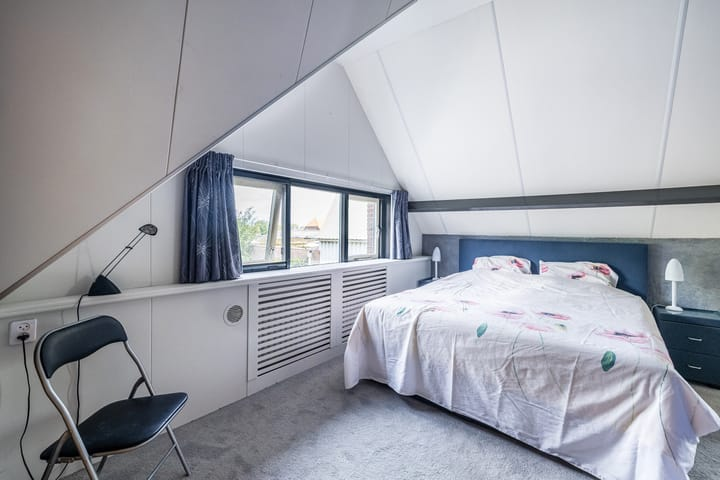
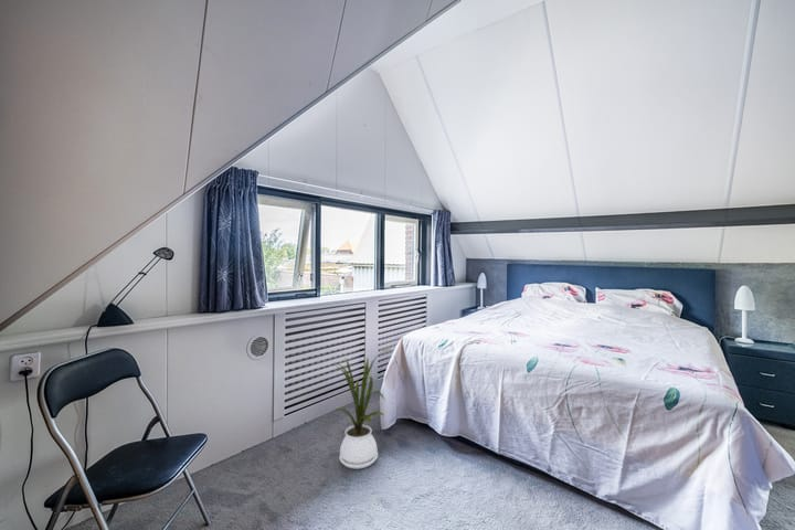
+ house plant (360, 403)
